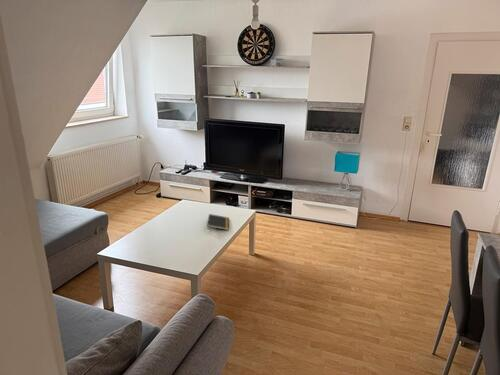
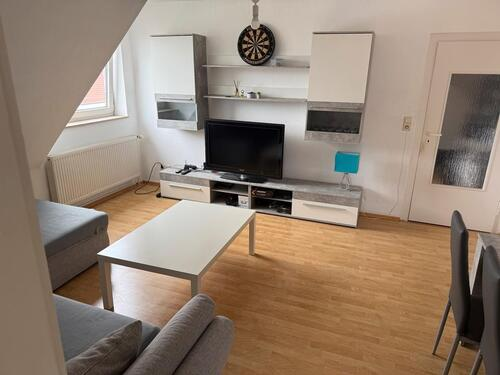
- notepad (218, 221)
